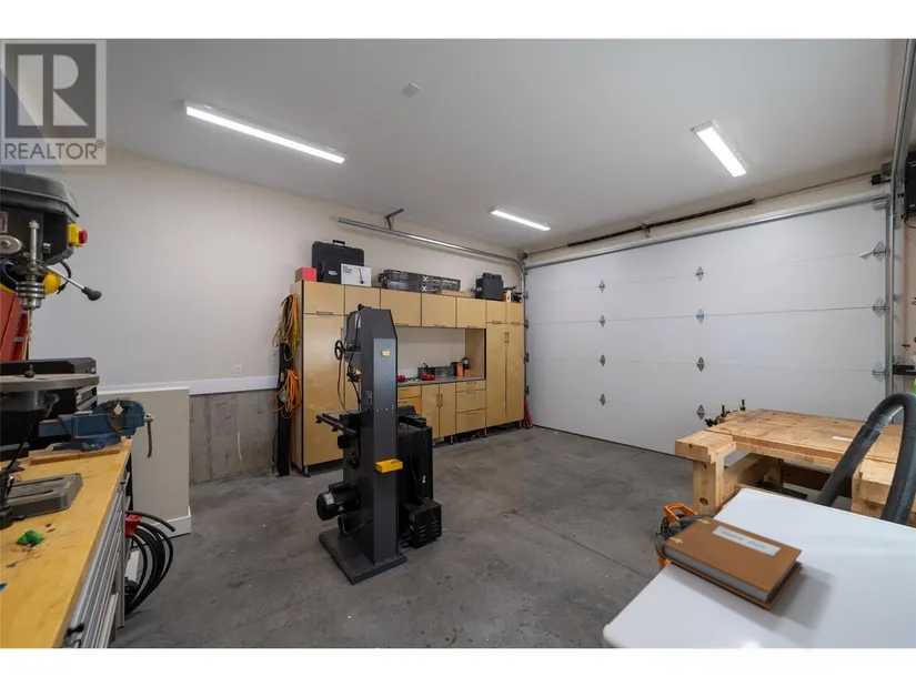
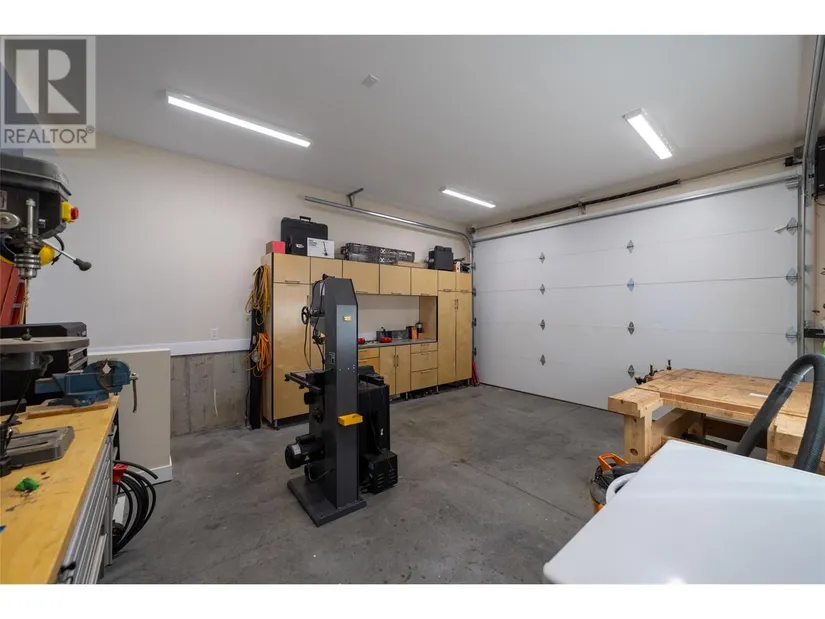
- notebook (729, 552)
